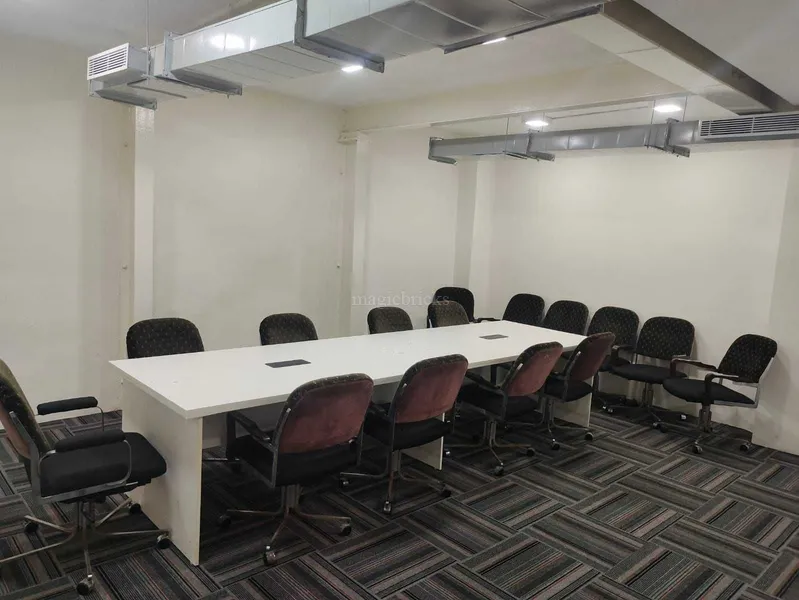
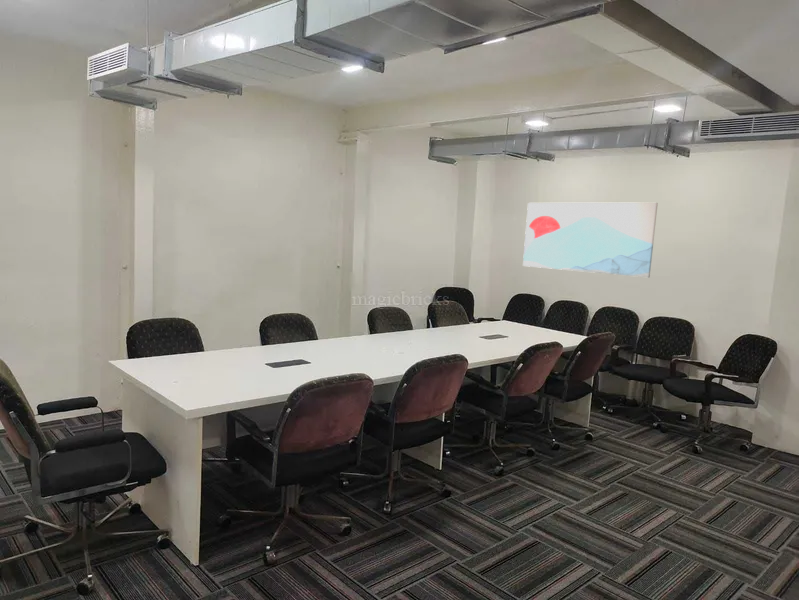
+ wall art (584, 237)
